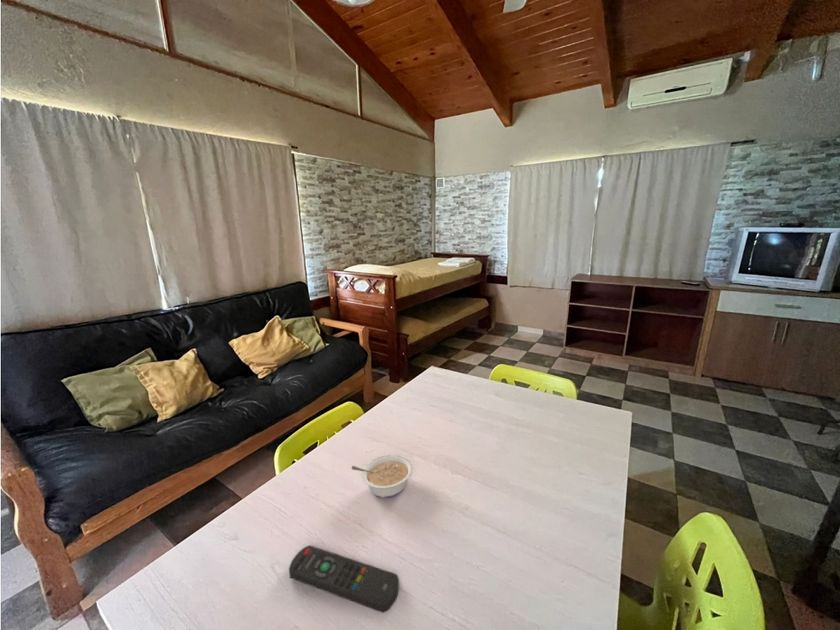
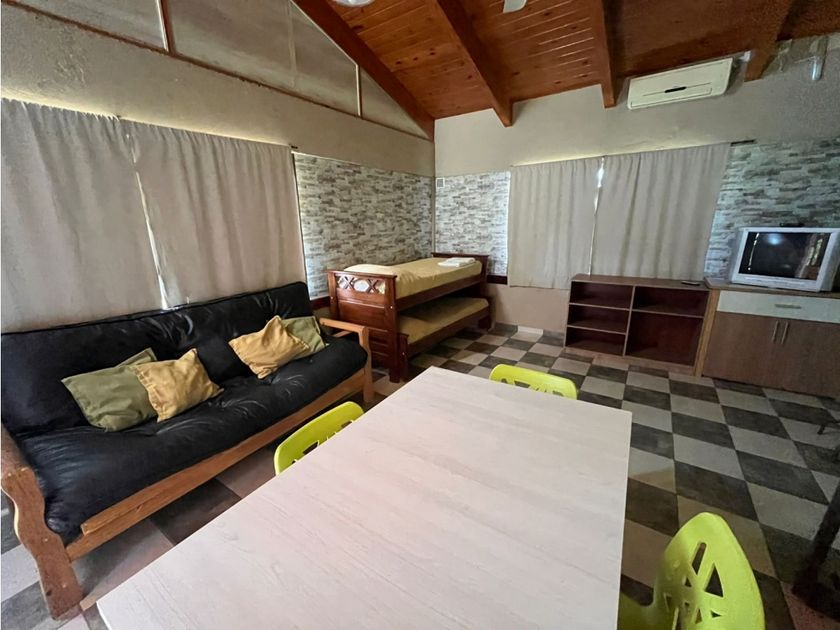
- remote control (343, 575)
- legume (386, 477)
